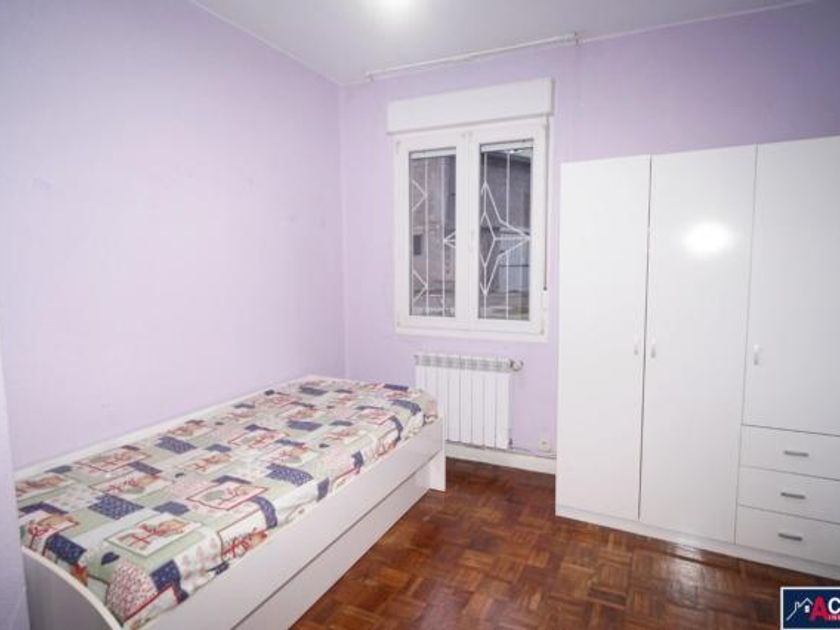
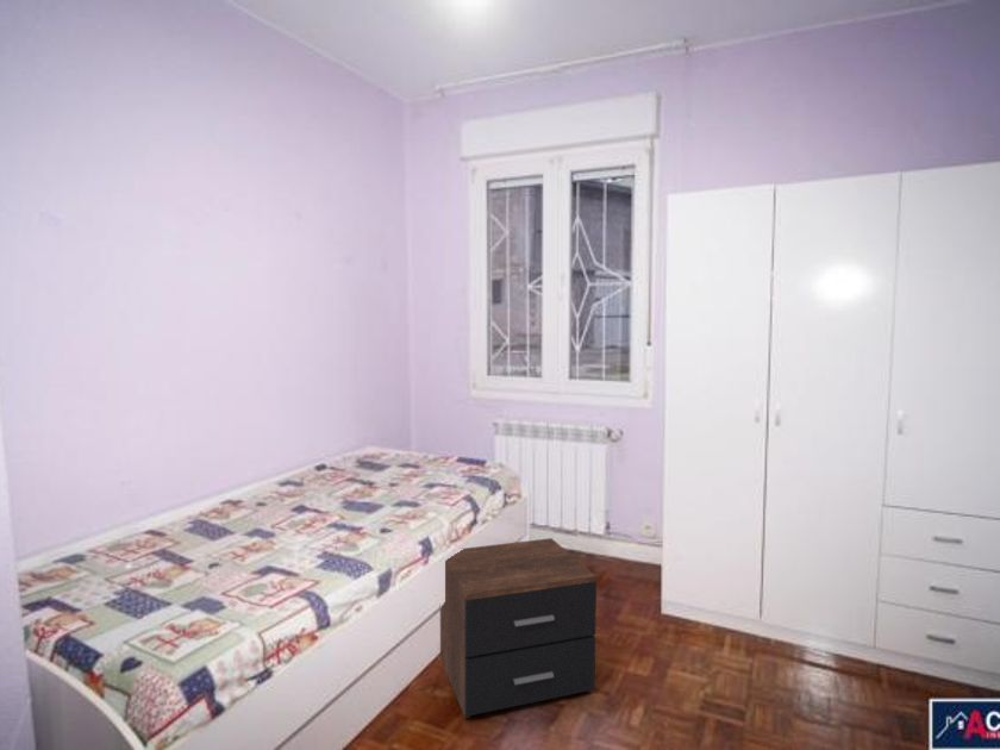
+ nightstand (513, 619)
